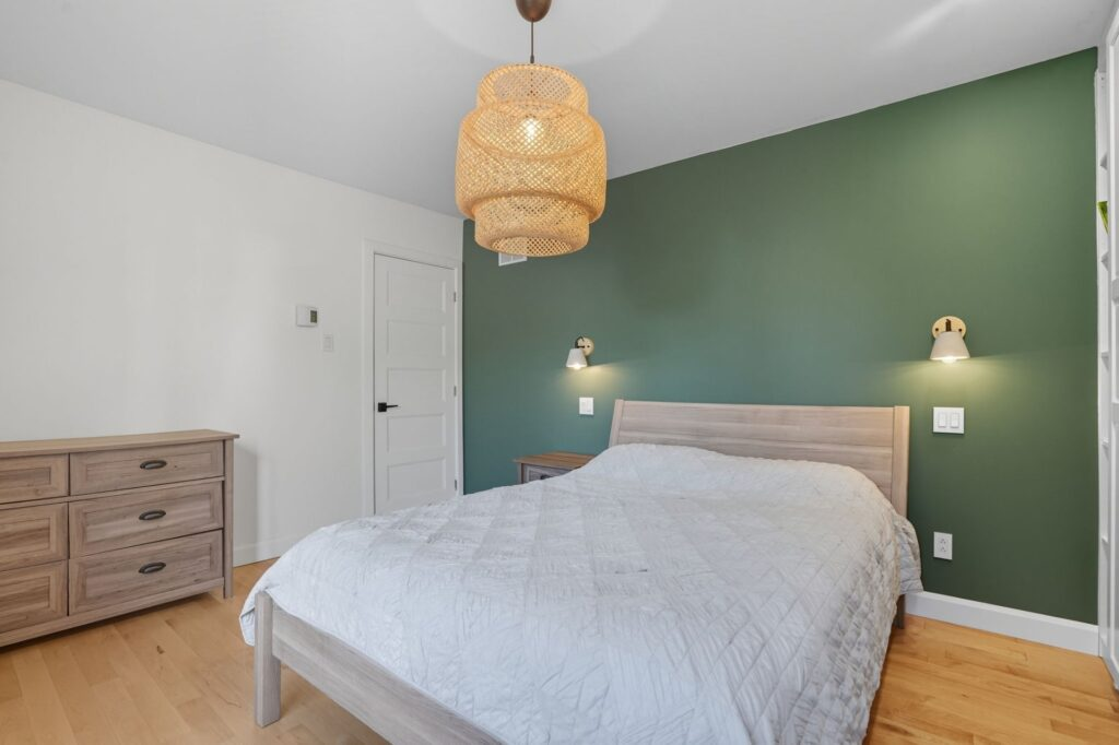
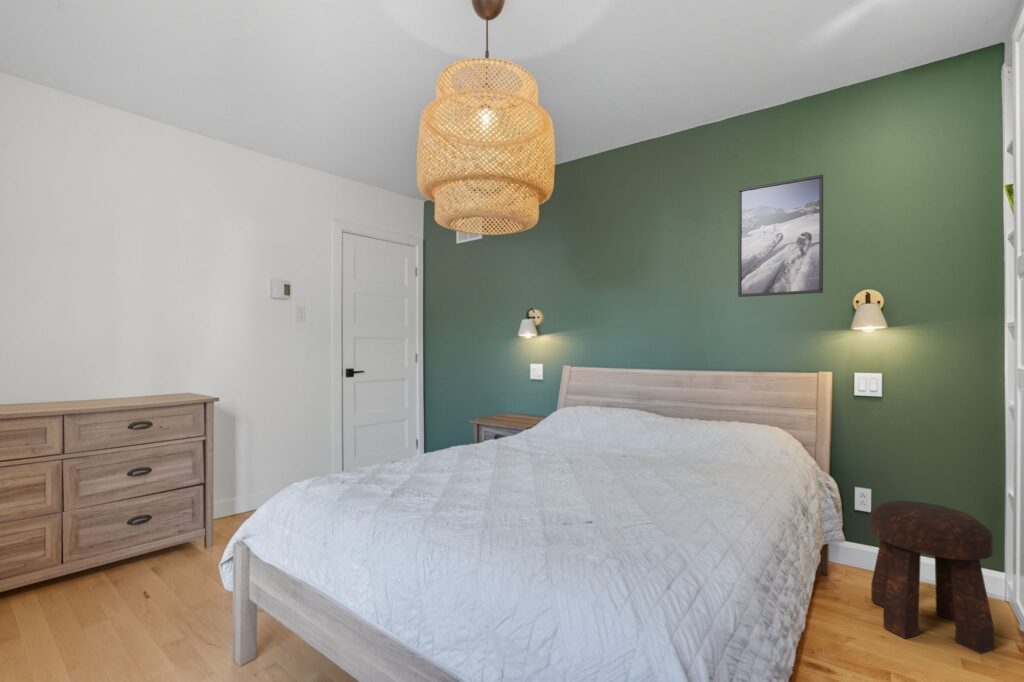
+ stool (935, 566)
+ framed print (778, 238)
